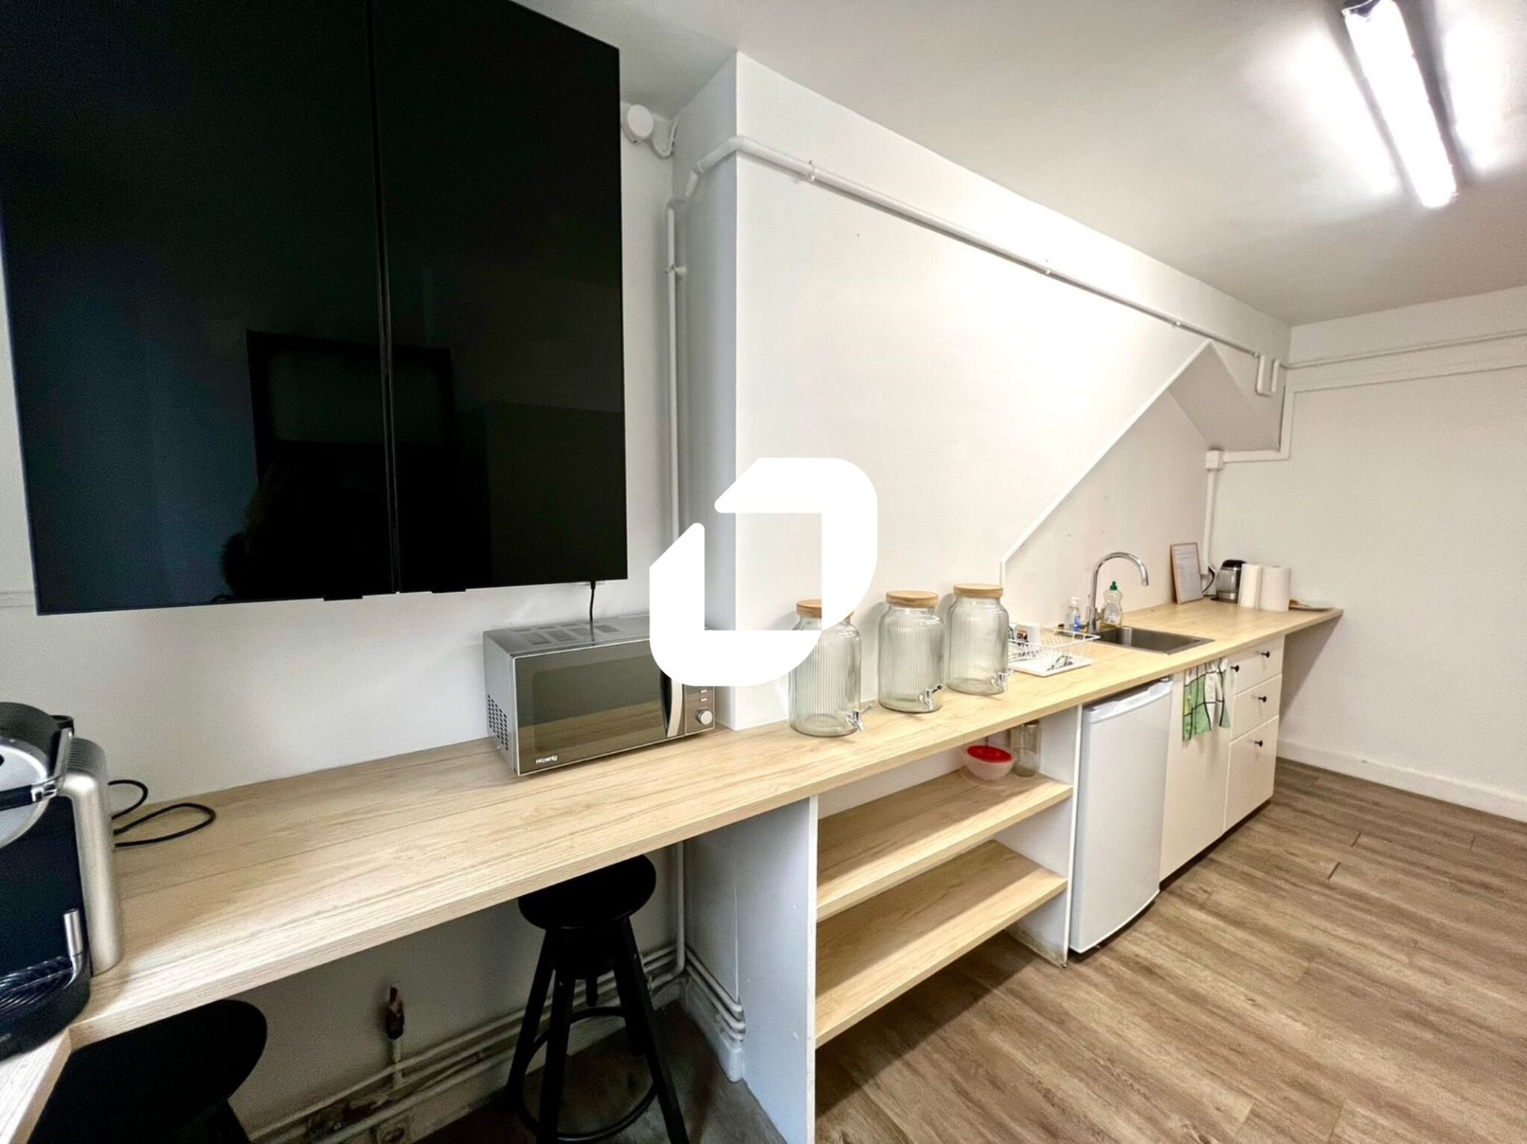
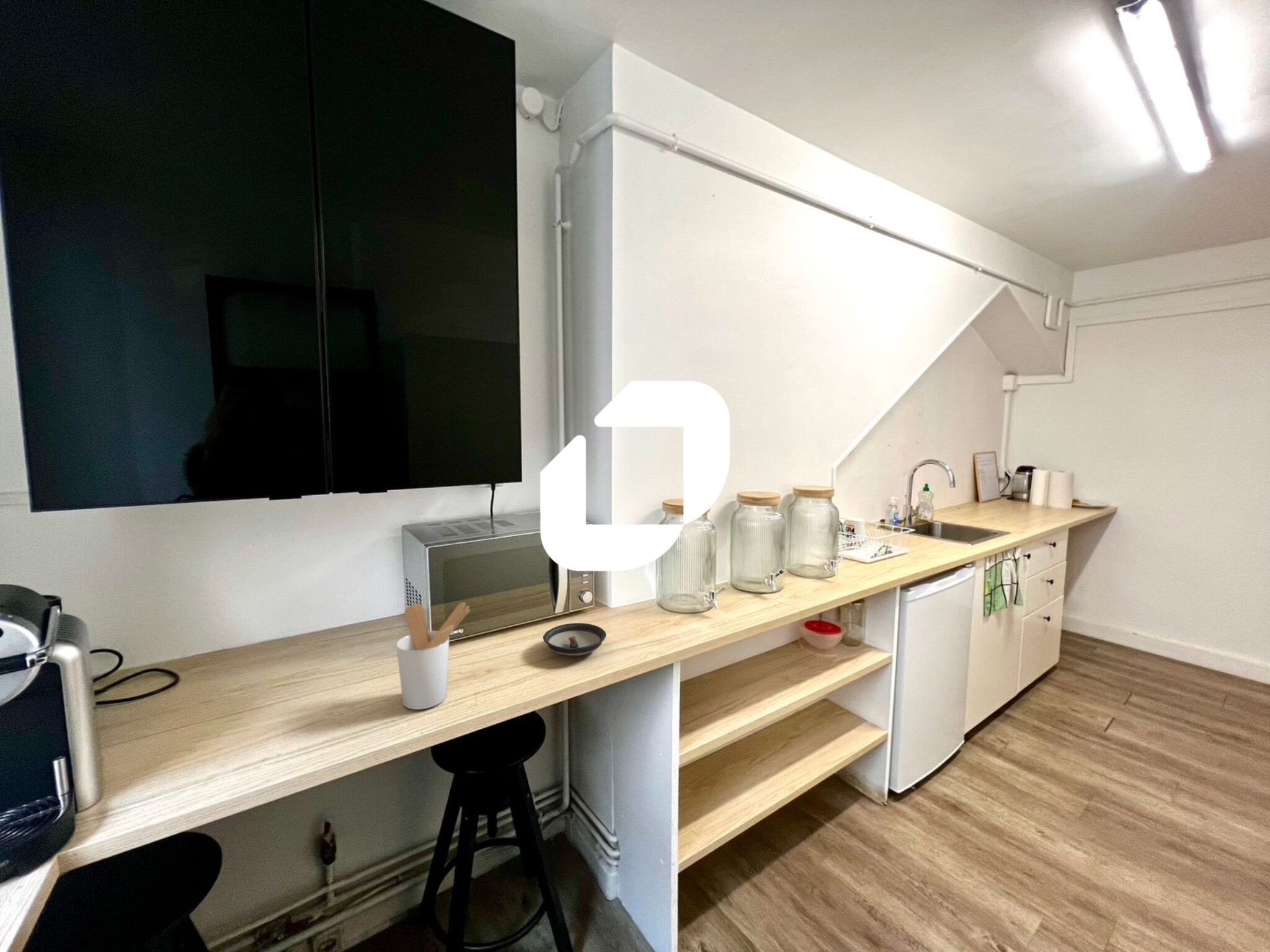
+ saucer (575, 642)
+ utensil holder (437, 651)
